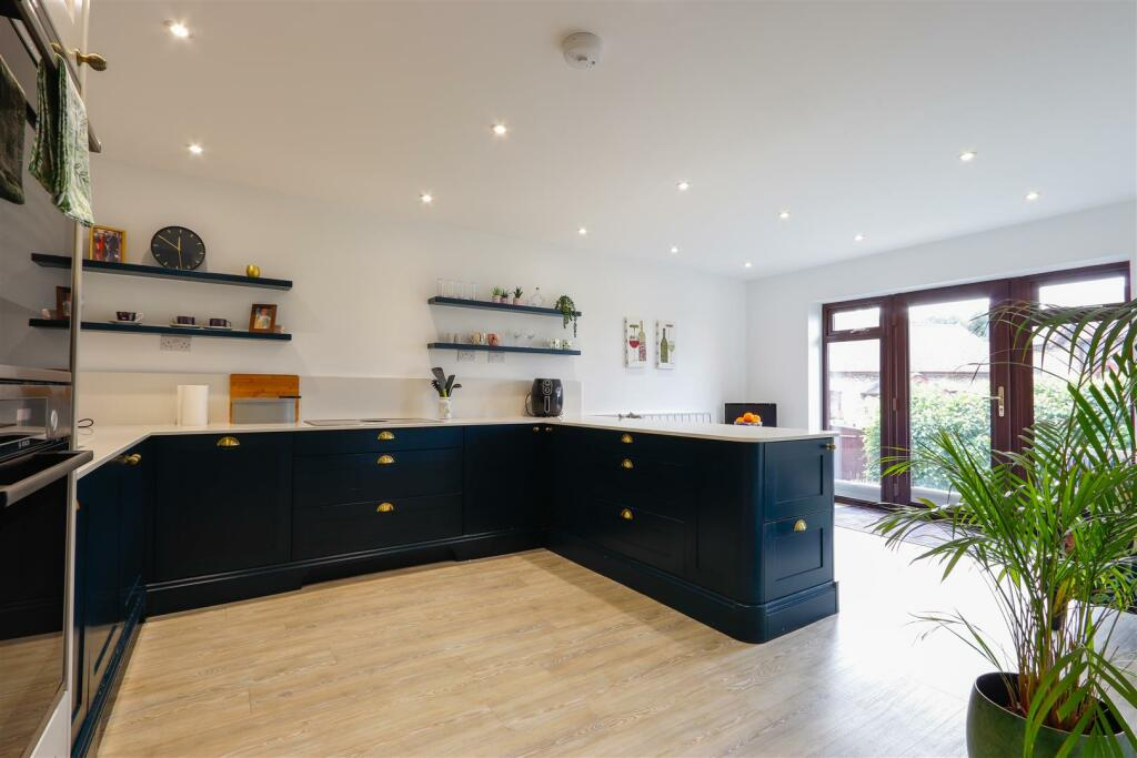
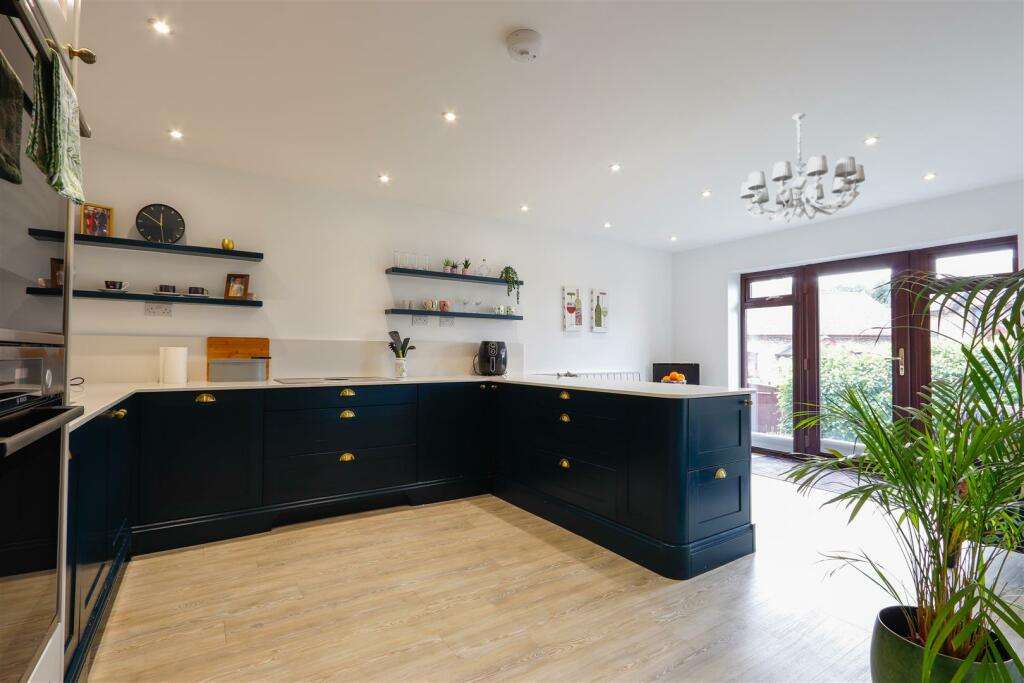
+ chandelier (799, 168)
